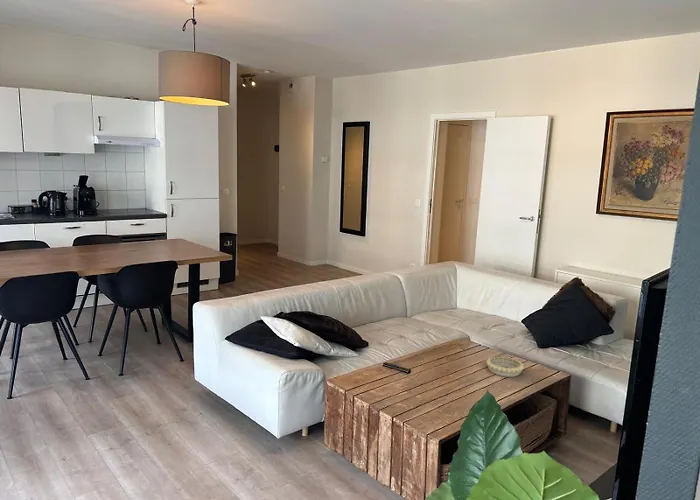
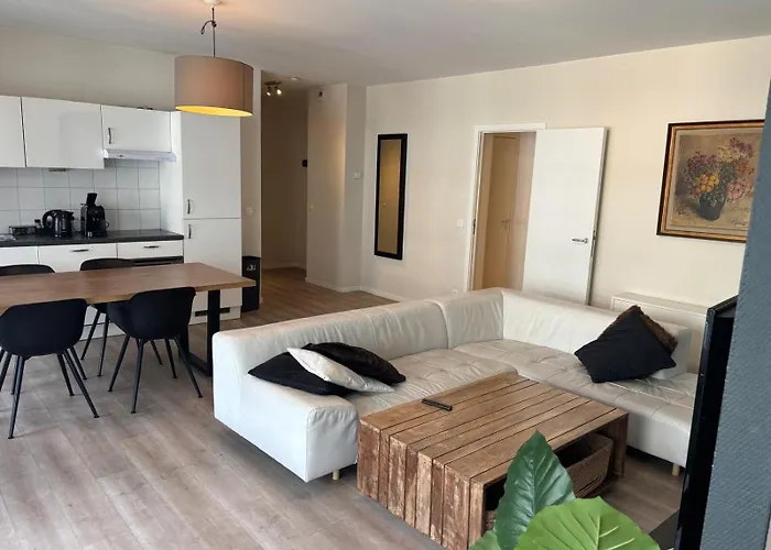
- decorative bowl (504, 366)
